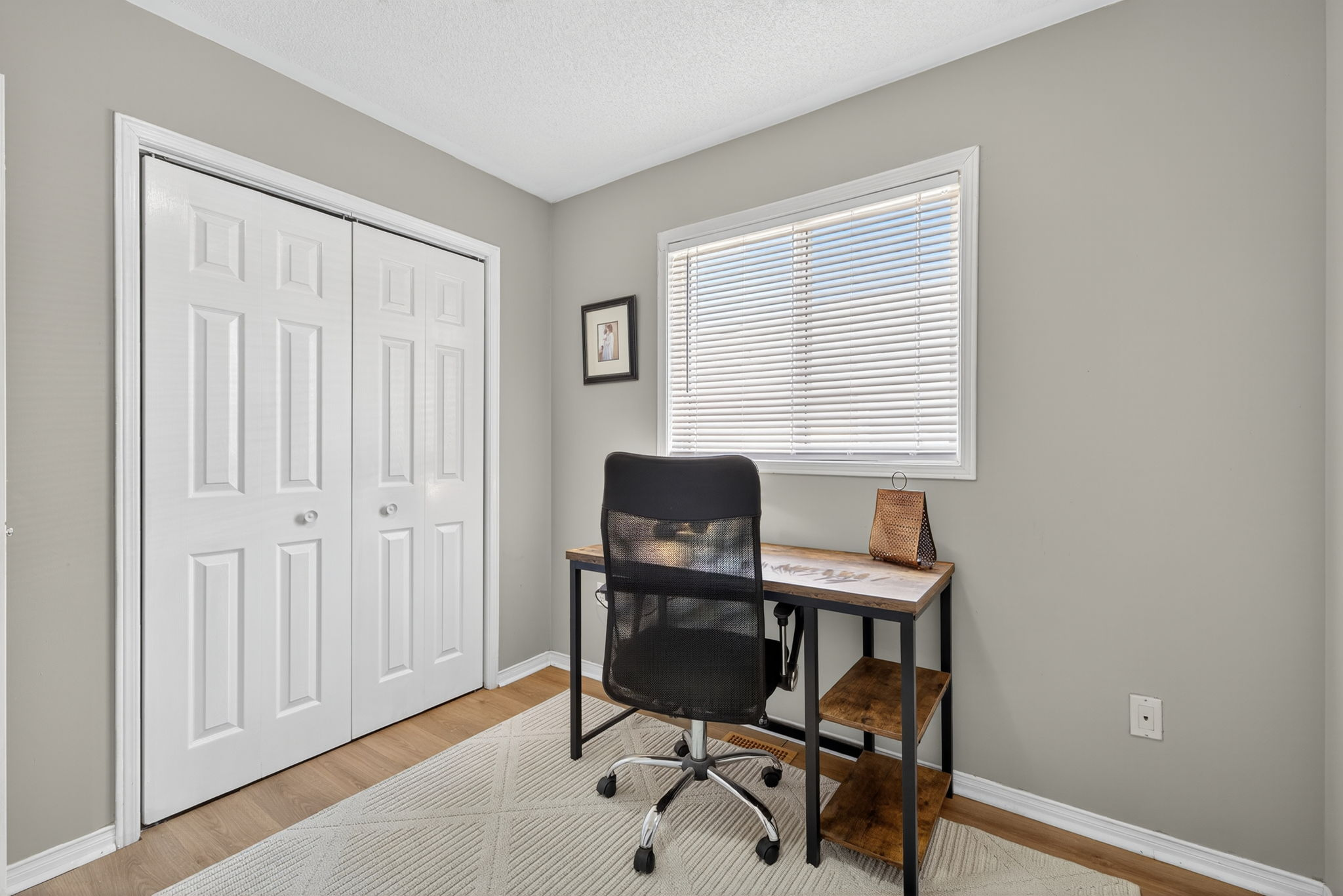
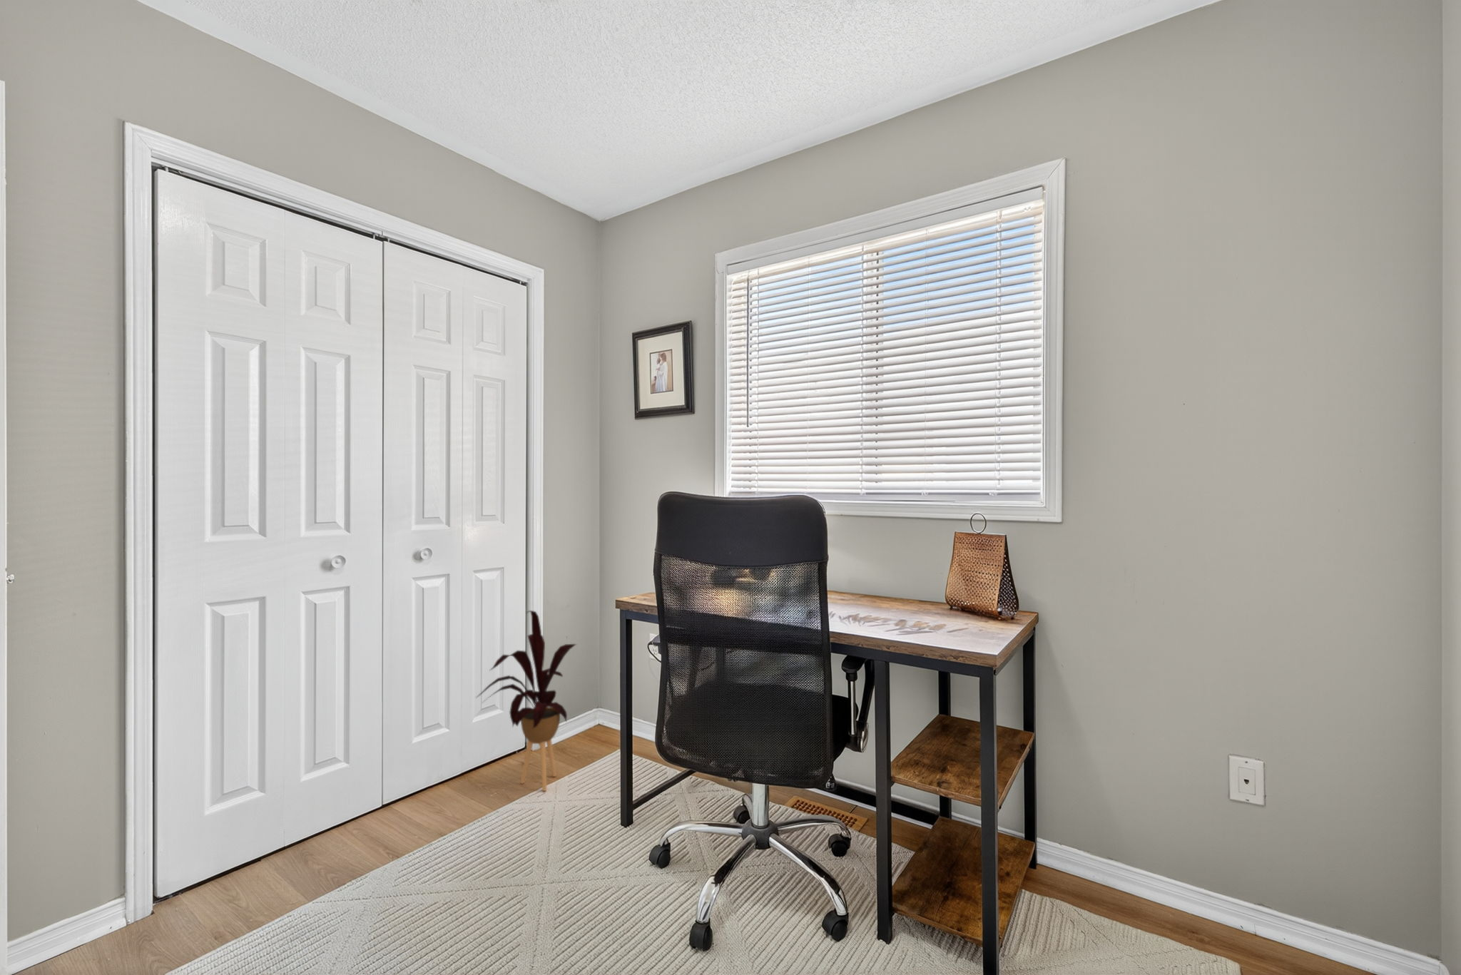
+ house plant (530, 694)
